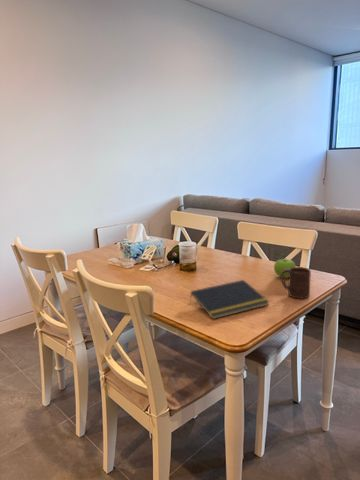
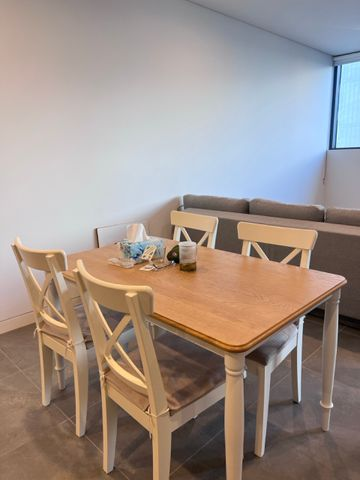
- cup (295, 282)
- notepad (229, 297)
- fruit (281, 264)
